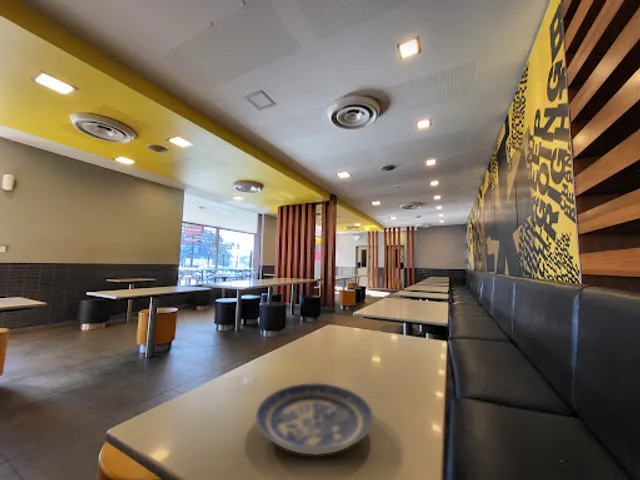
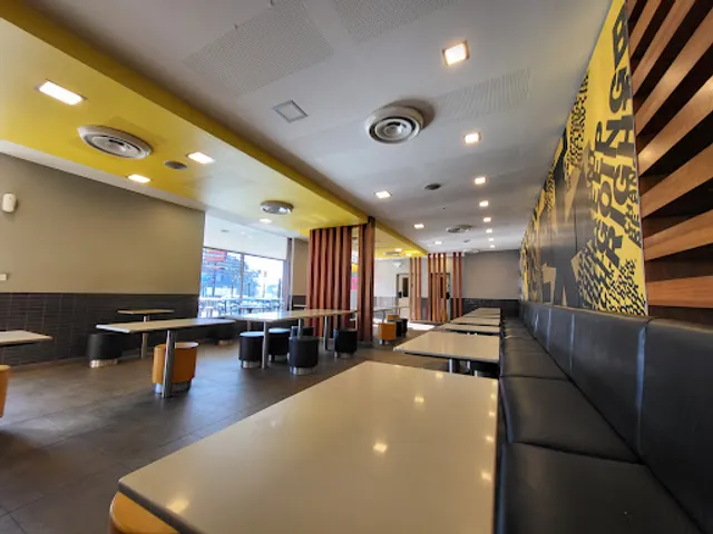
- plate (314, 418)
